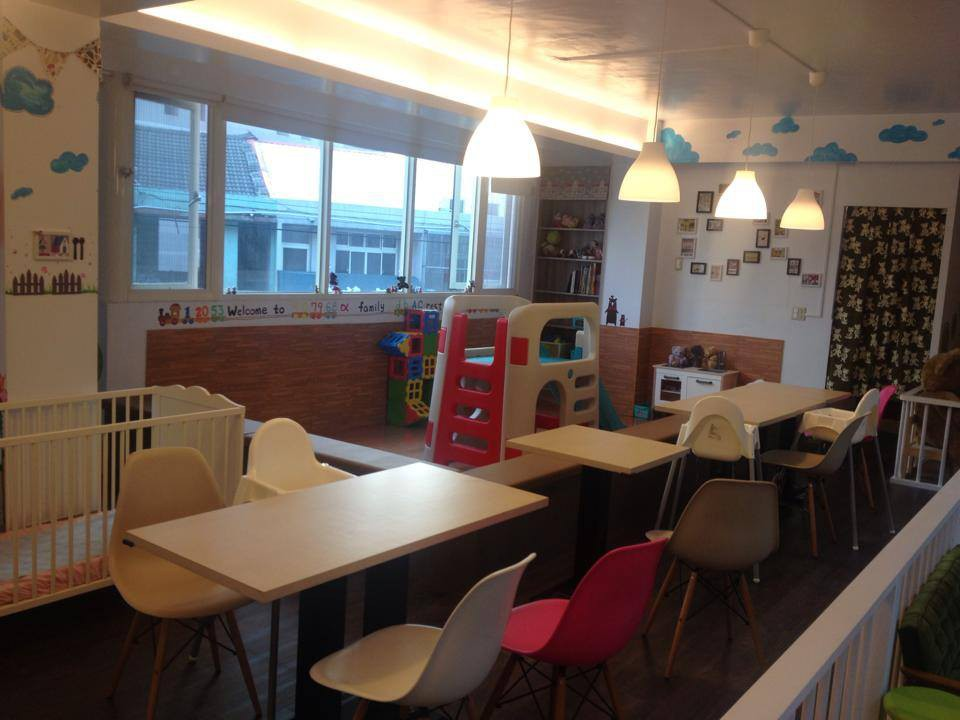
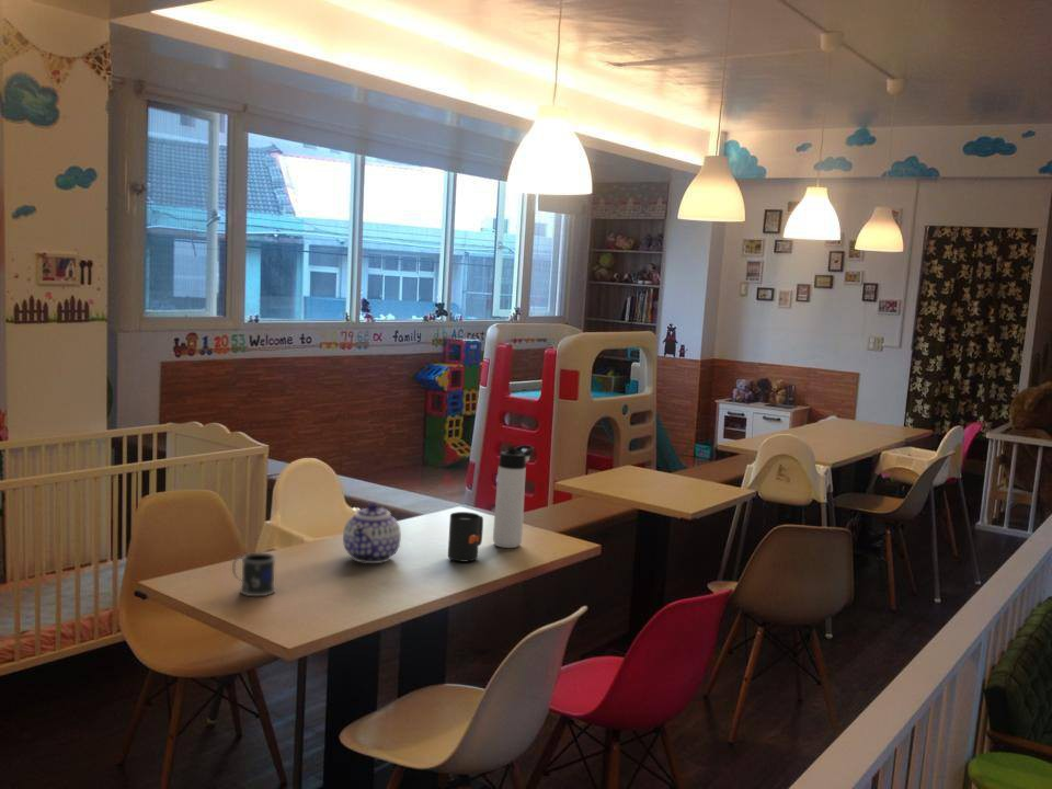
+ teapot (371, 530)
+ mug (252, 572)
+ thermos bottle (514, 495)
+ mug (468, 536)
